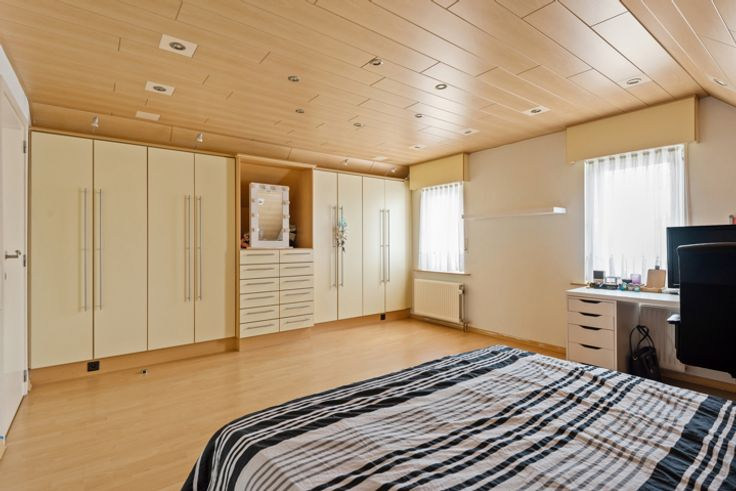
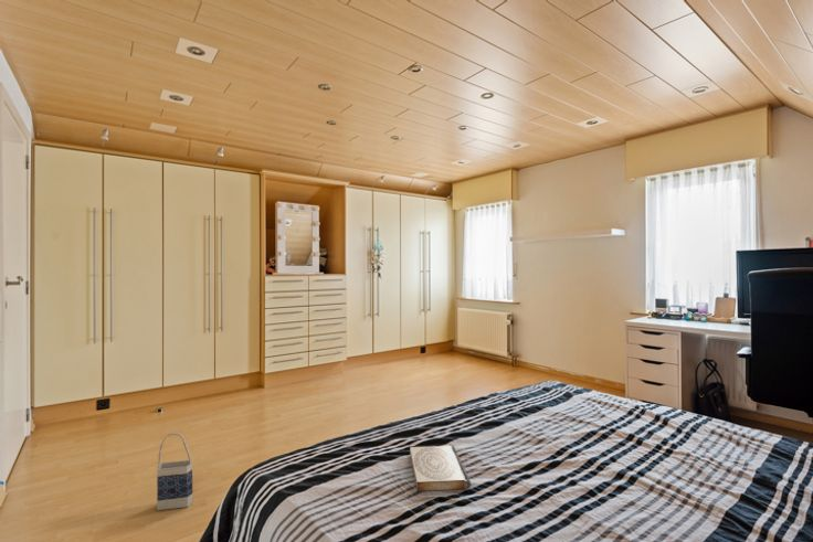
+ bag (175, 468)
+ book (437, 466)
